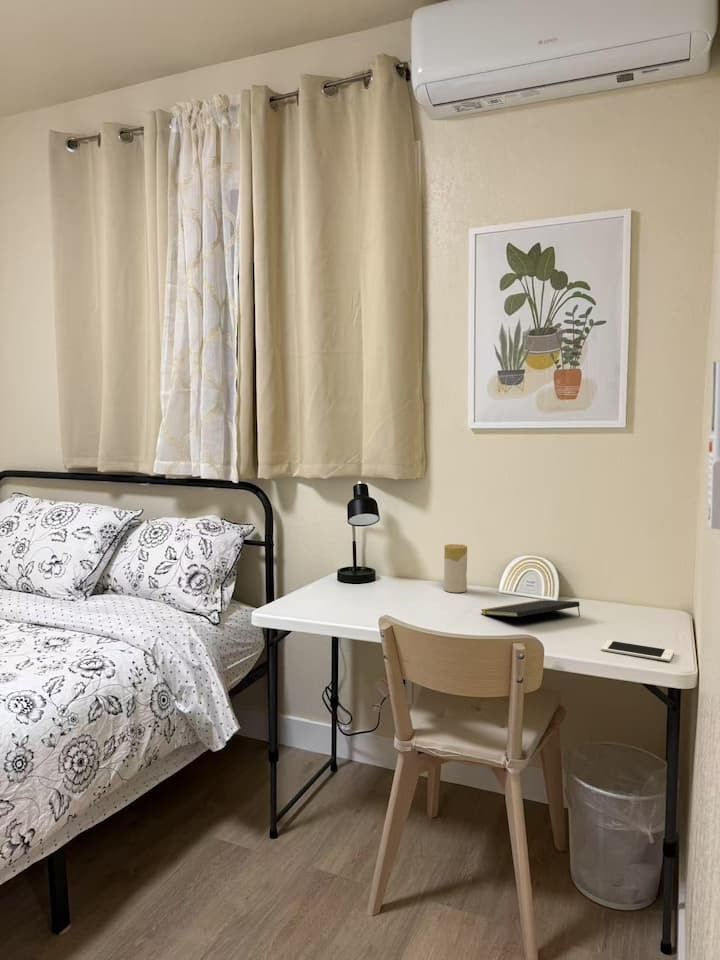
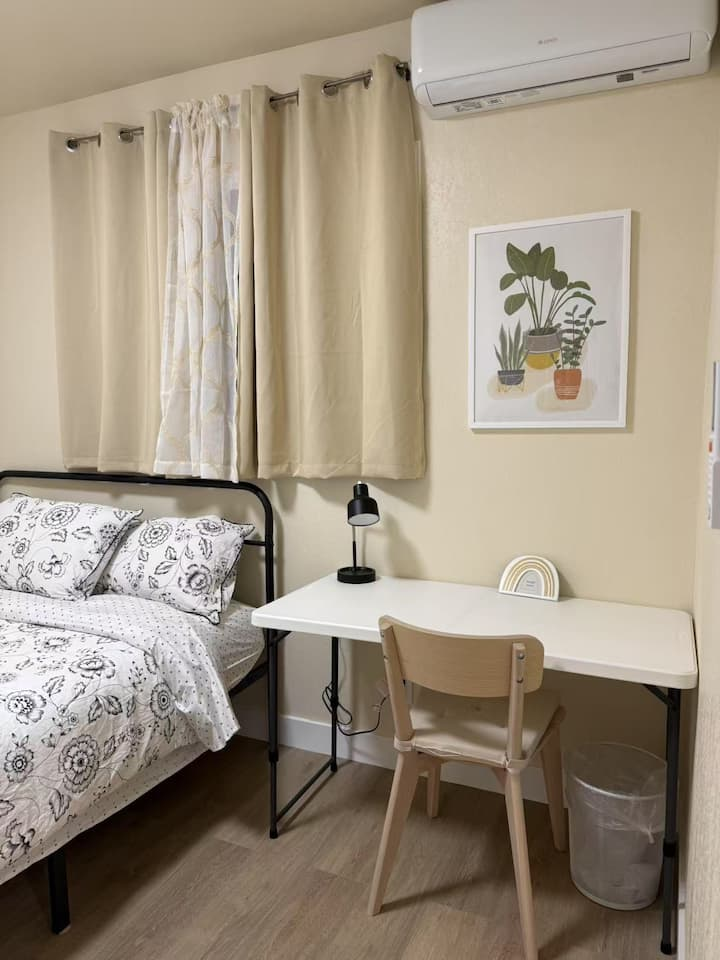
- candle (455, 568)
- cell phone (637, 650)
- notepad (529, 608)
